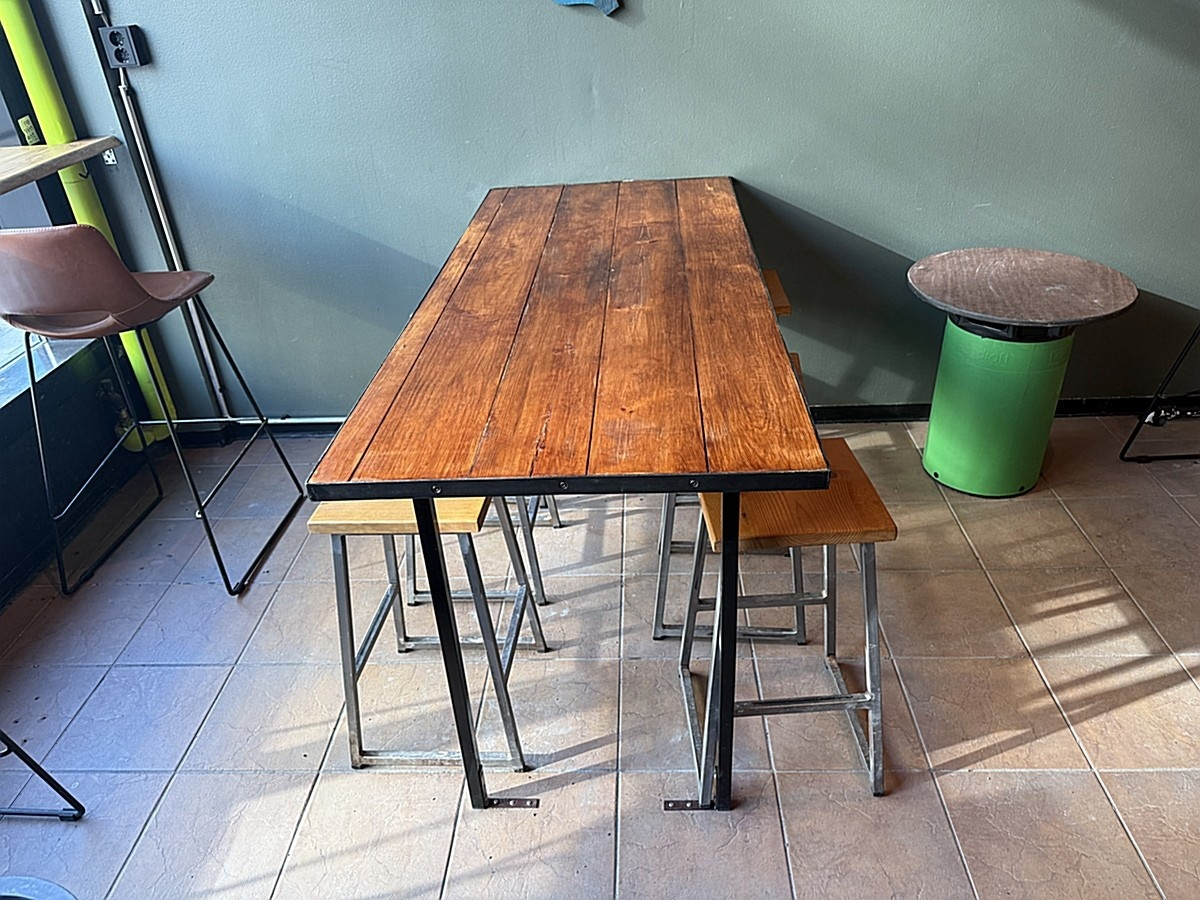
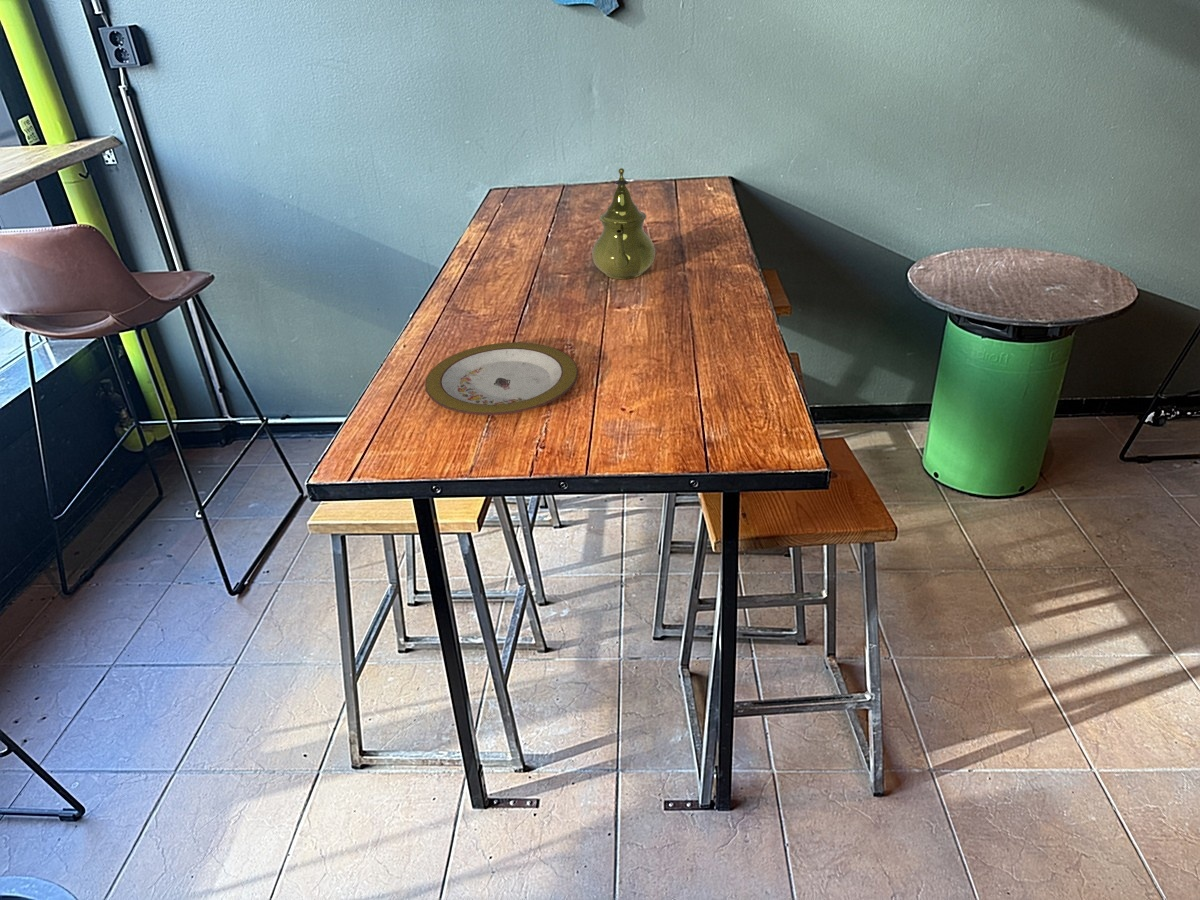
+ plate (502, 380)
+ teapot (623, 221)
